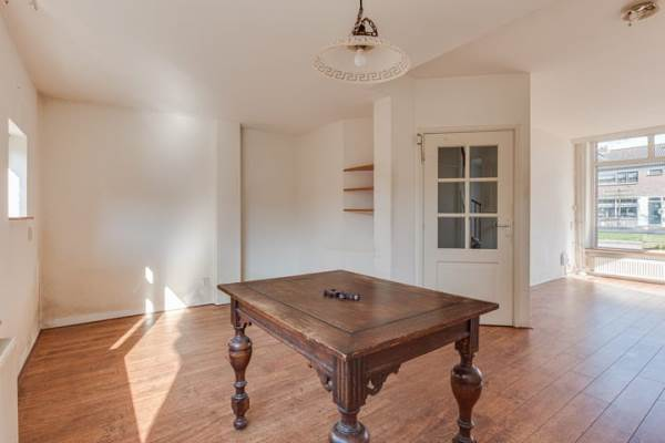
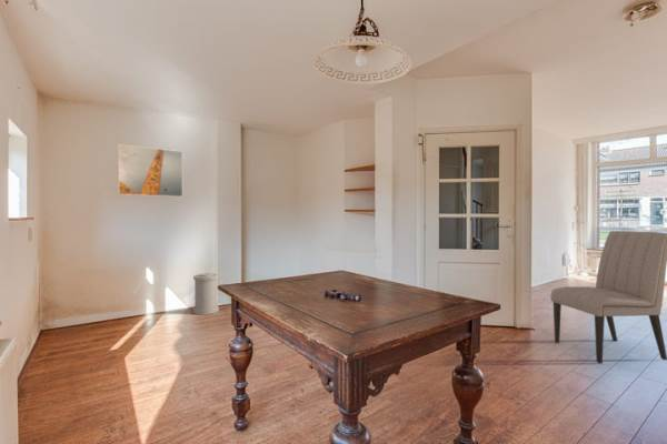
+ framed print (151, 171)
+ chair (606, 291)
+ trash can (206, 292)
